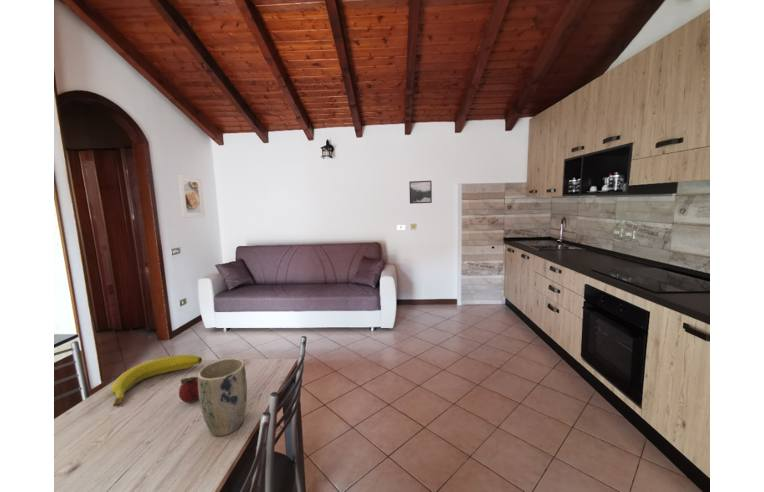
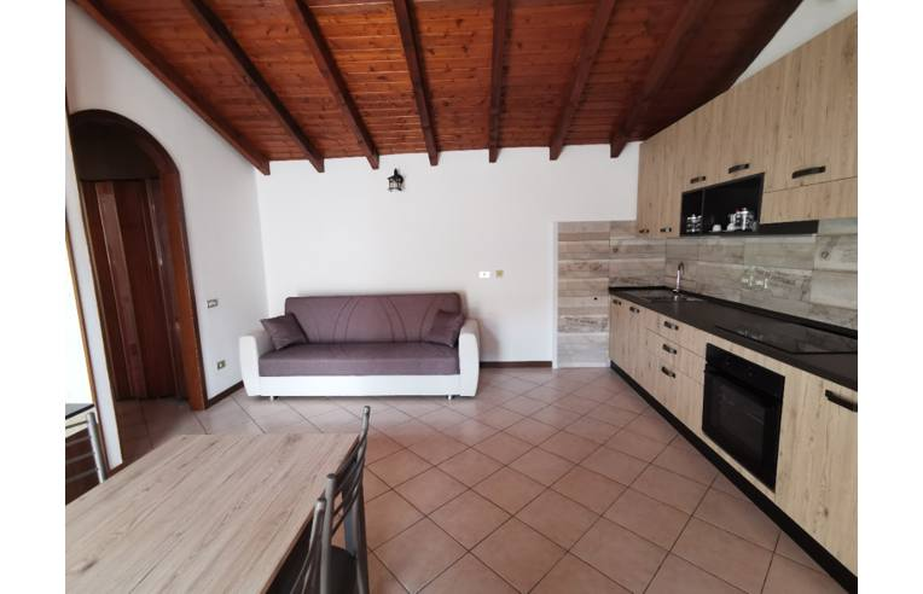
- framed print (192, 197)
- plant pot (224, 397)
- banana (159, 372)
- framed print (420, 192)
- fruit (190, 388)
